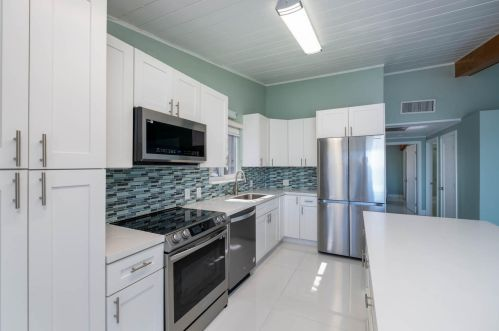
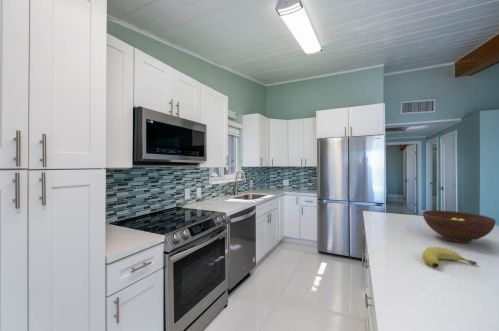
+ fruit bowl (456, 227)
+ banana (448, 258)
